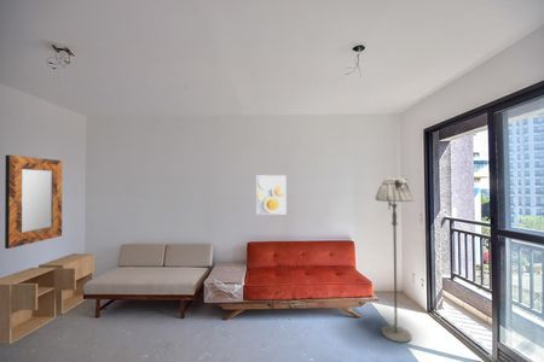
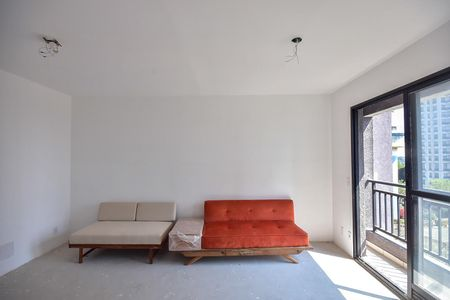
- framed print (271, 194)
- floor lamp (394, 256)
- home mirror (36, 199)
- storage cabinet (57, 291)
